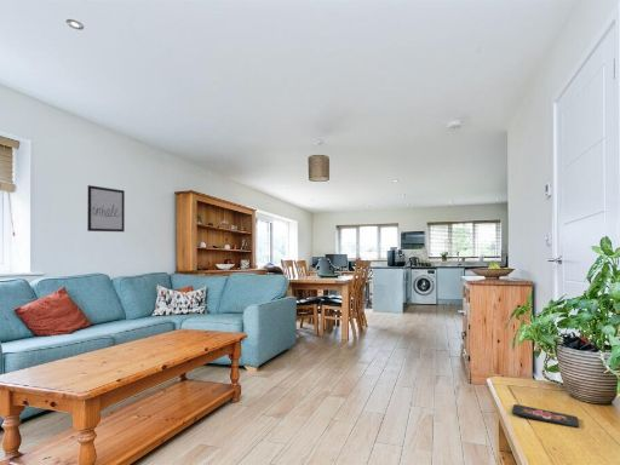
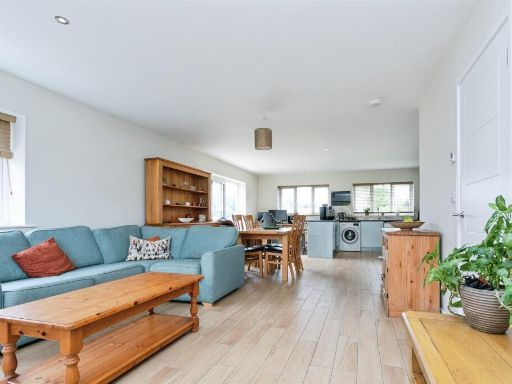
- wall art (107, 209)
- smartphone (544, 415)
